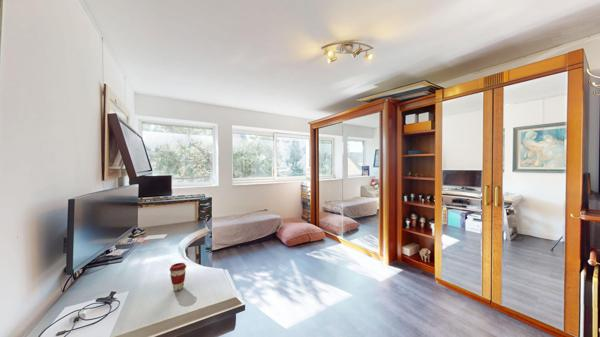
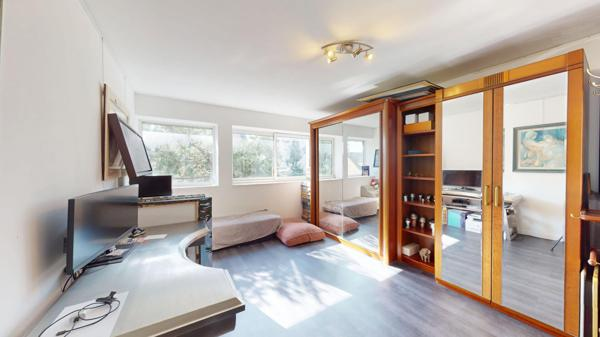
- coffee cup (178, 276)
